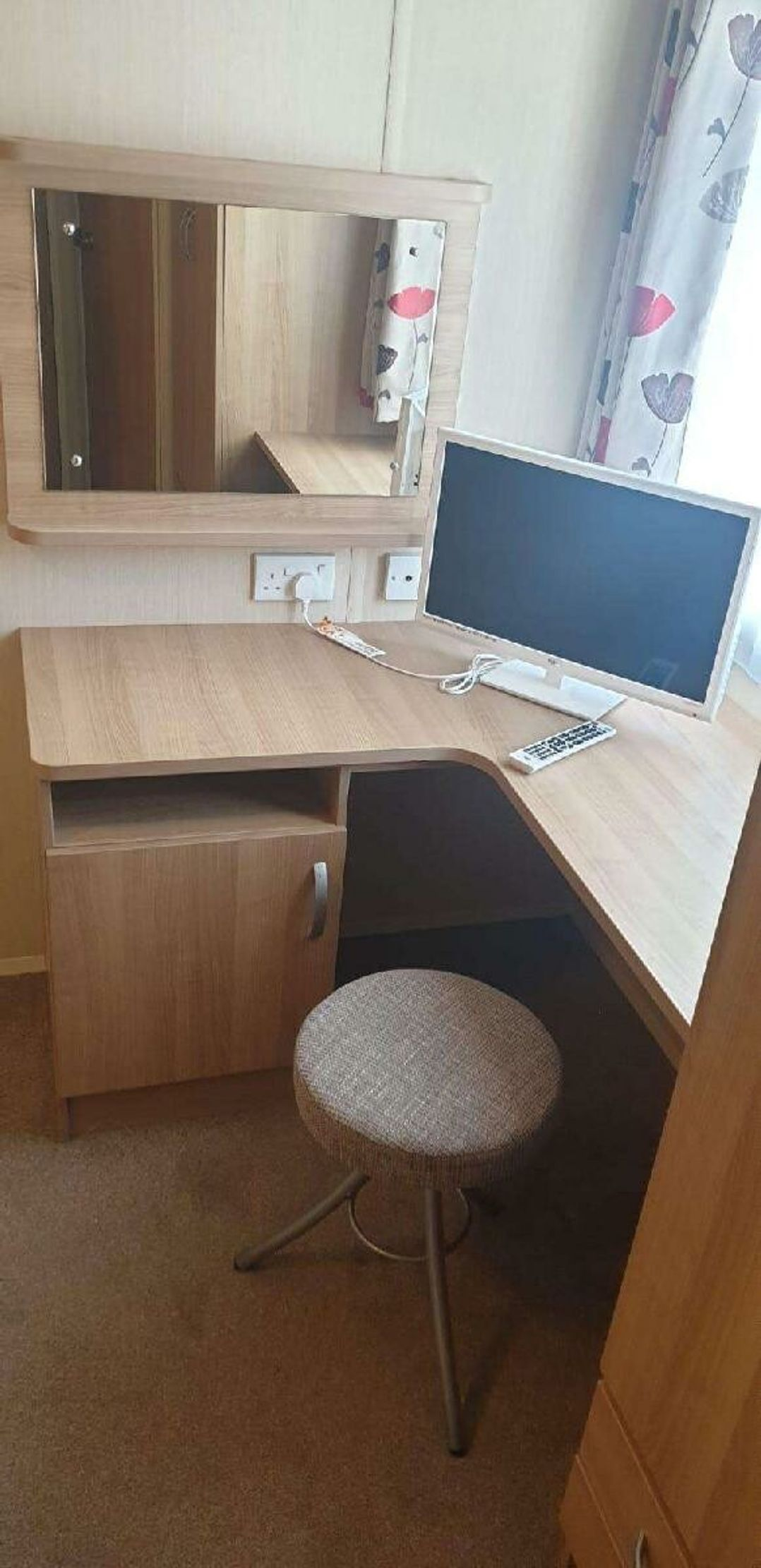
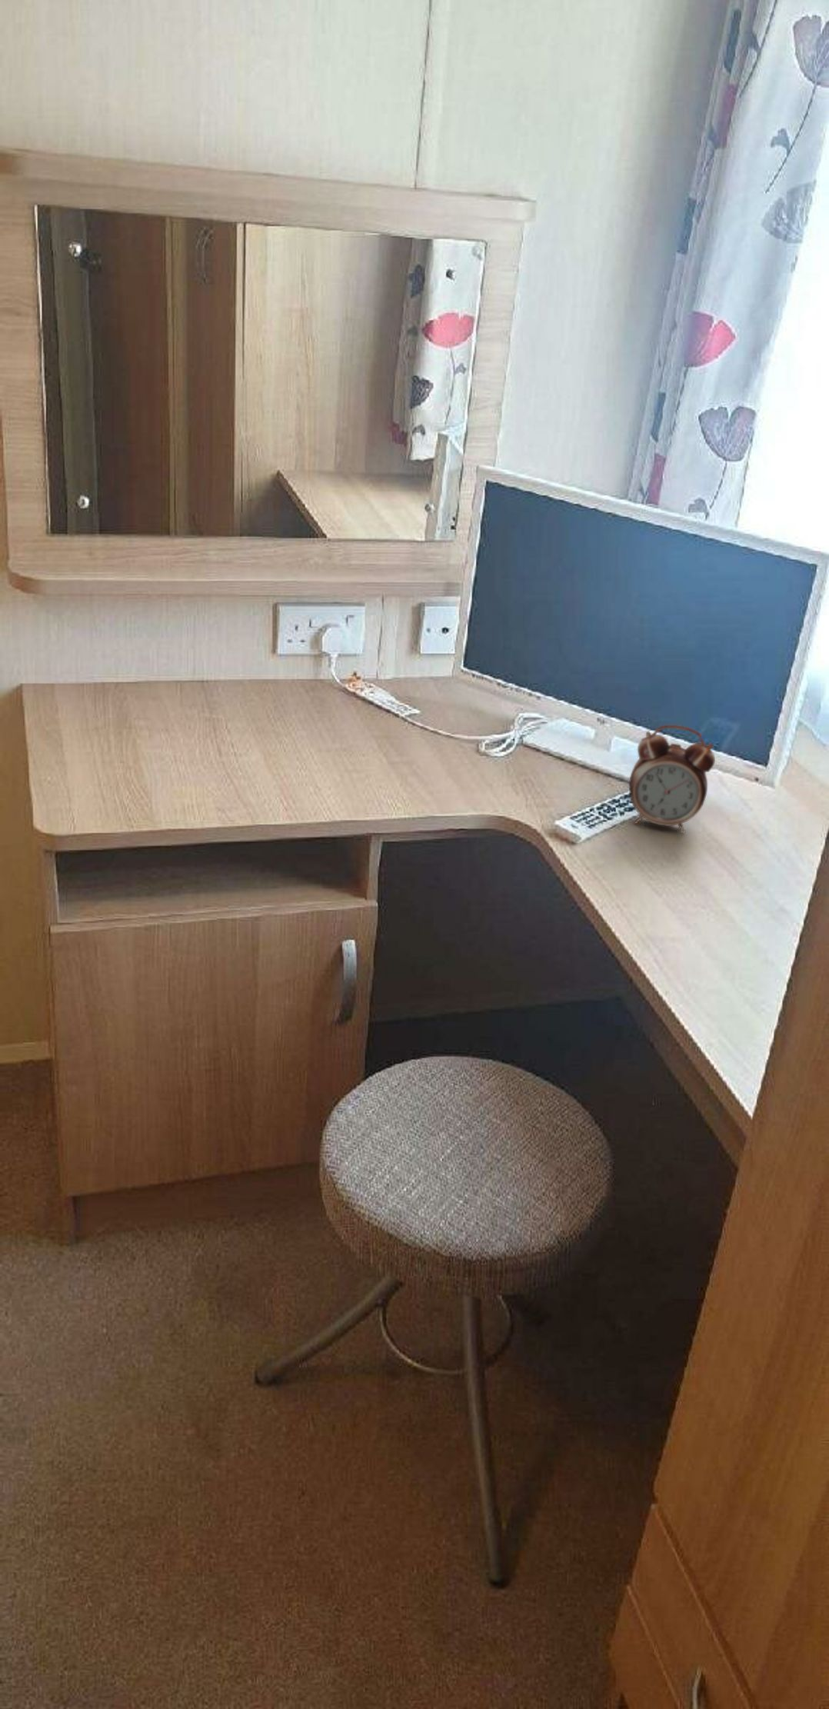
+ alarm clock (671, 776)
